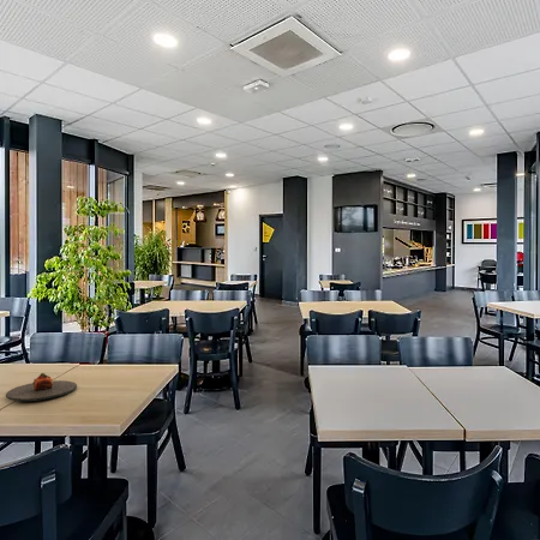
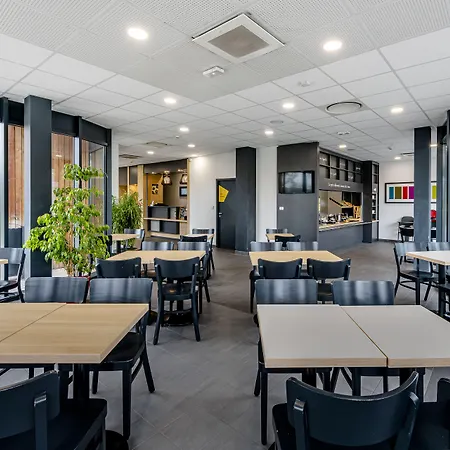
- plate (42, 382)
